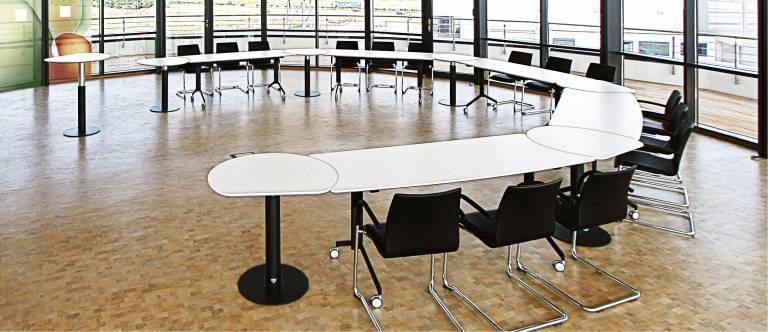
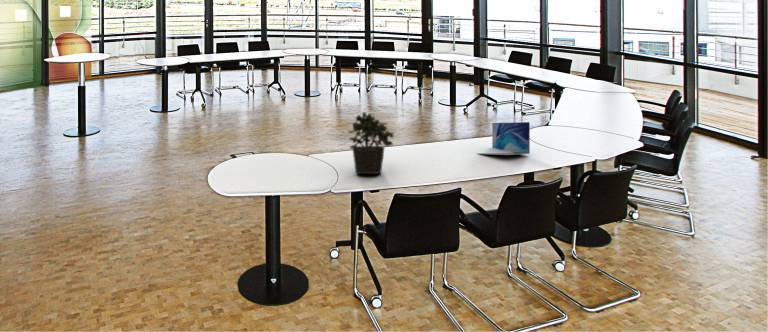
+ laptop (499, 138)
+ potted plant (367, 142)
